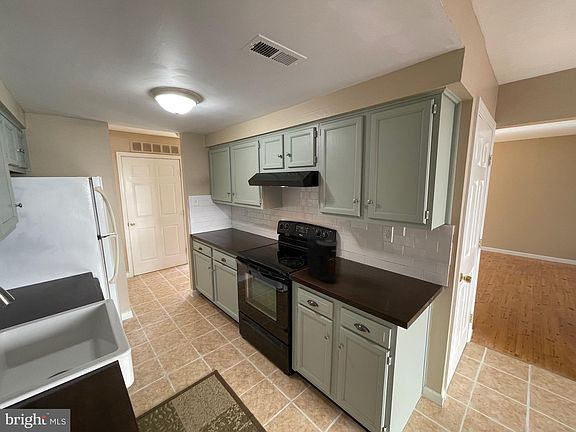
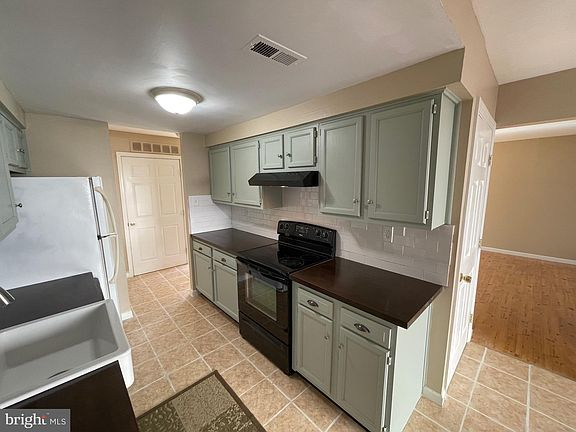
- coffee maker (321, 258)
